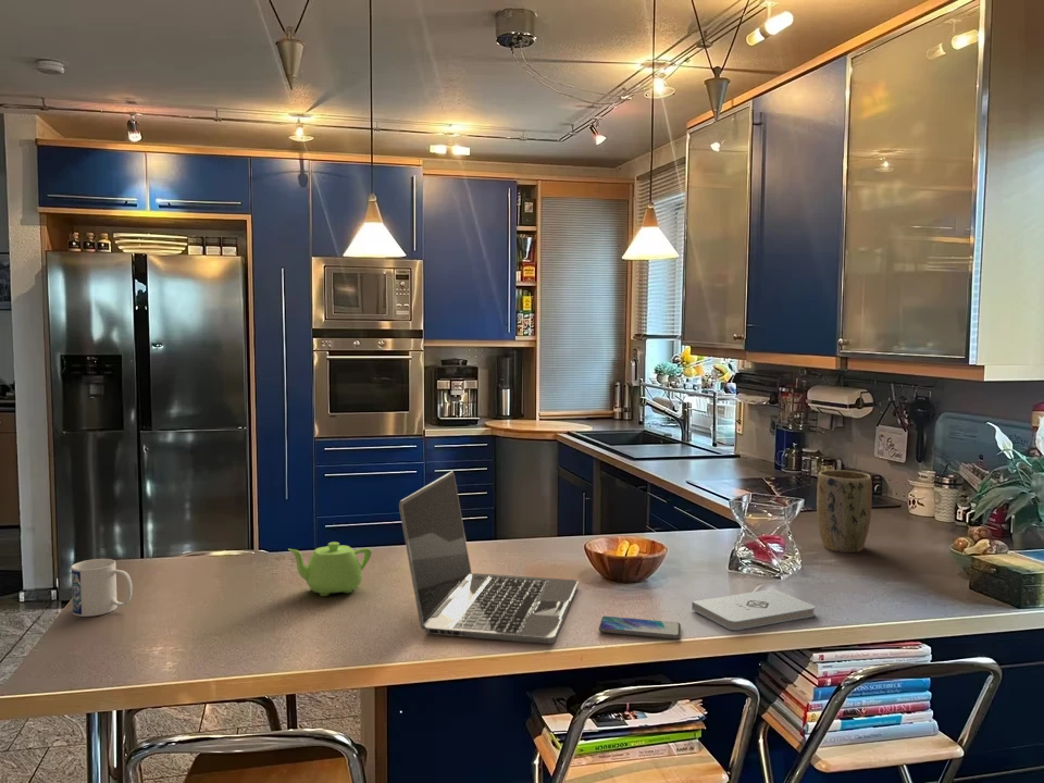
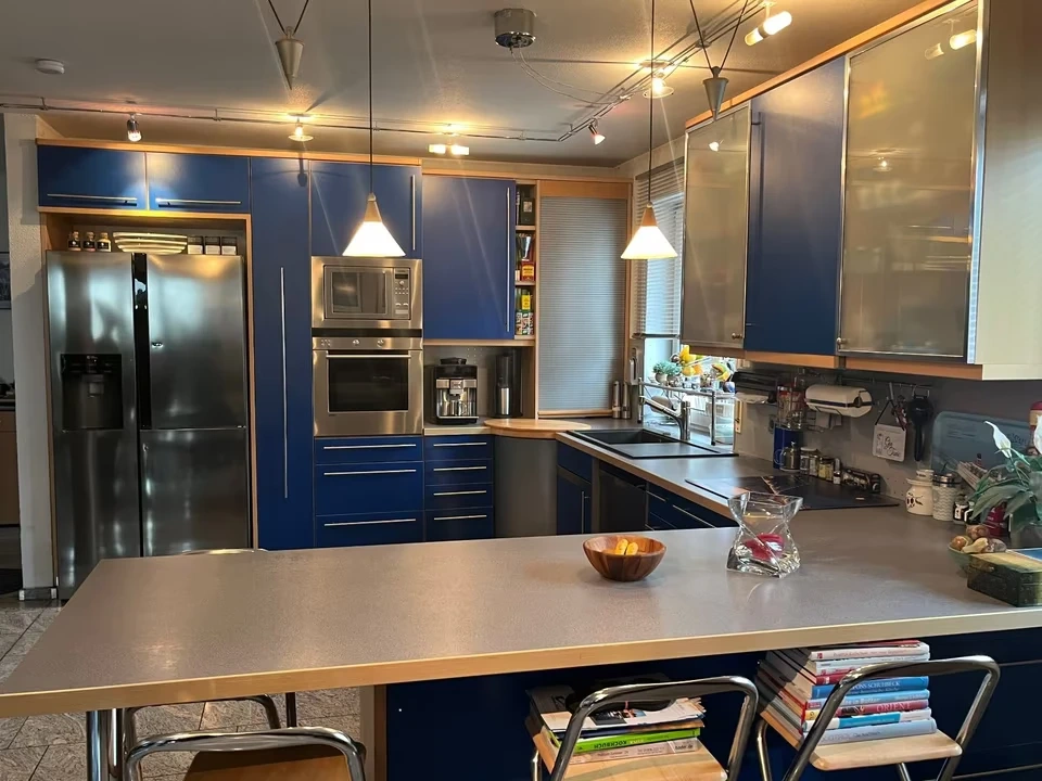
- notepad (754, 608)
- laptop (494, 574)
- smartphone (639, 626)
- teapot (331, 567)
- plant pot (843, 511)
- mug (103, 586)
